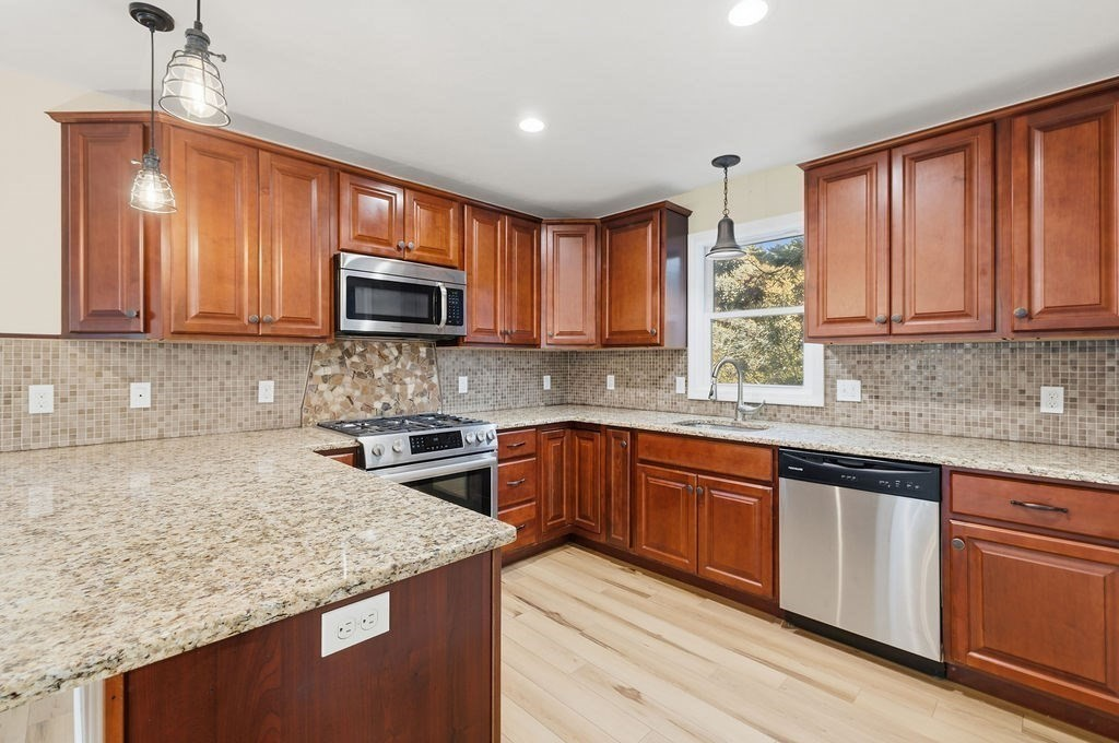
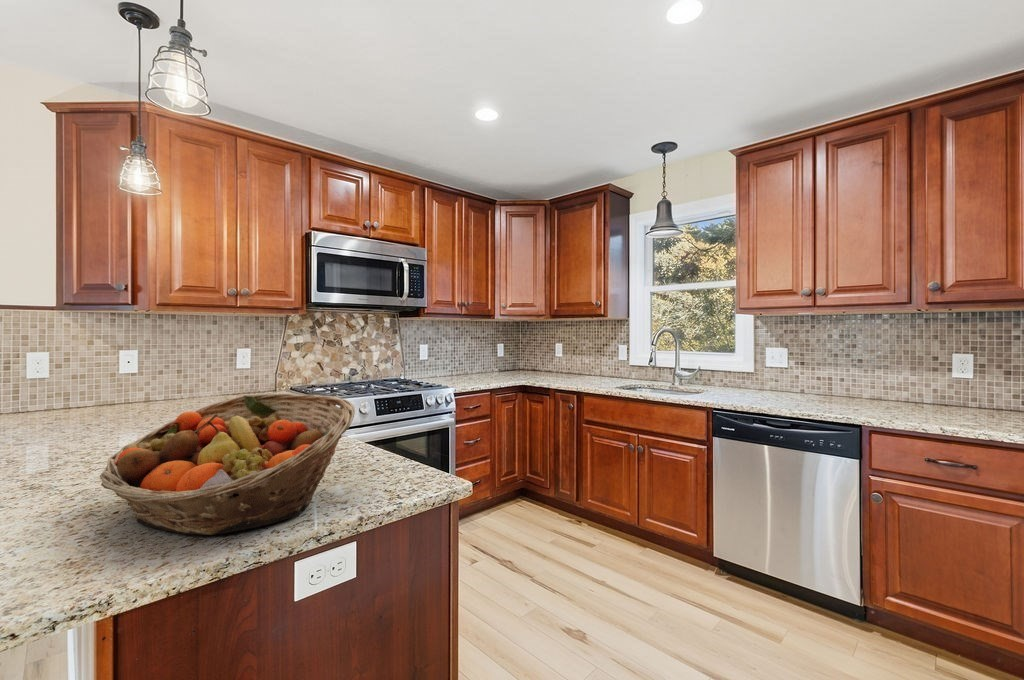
+ fruit basket (238, 453)
